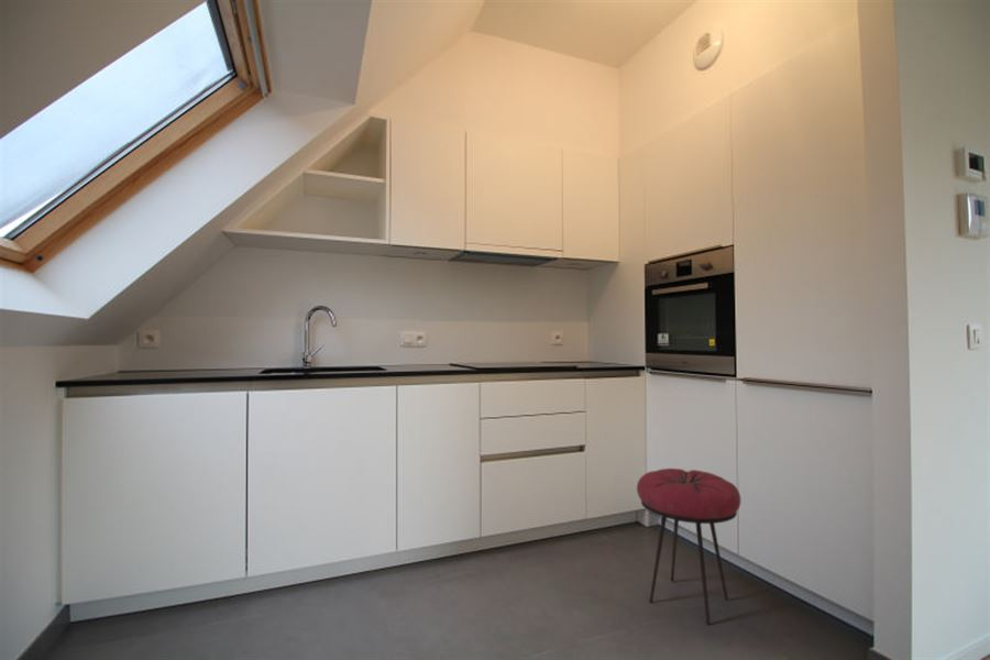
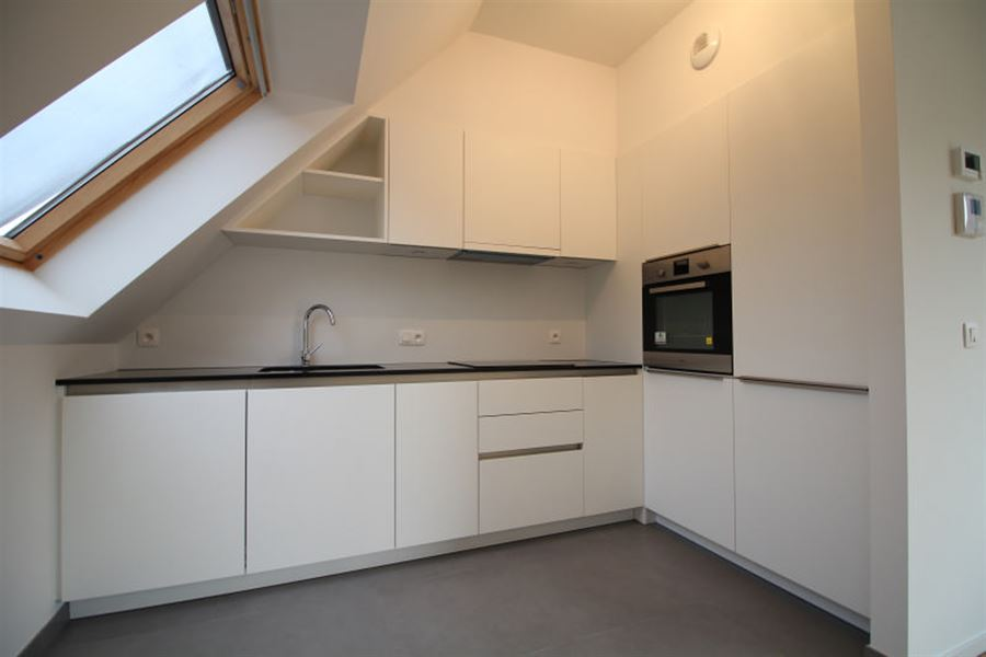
- stool (697, 538)
